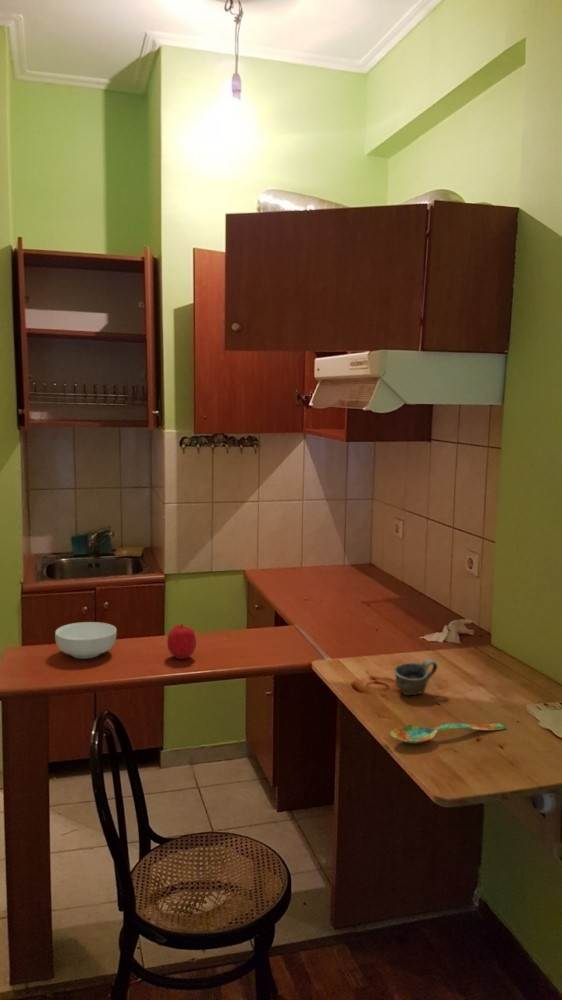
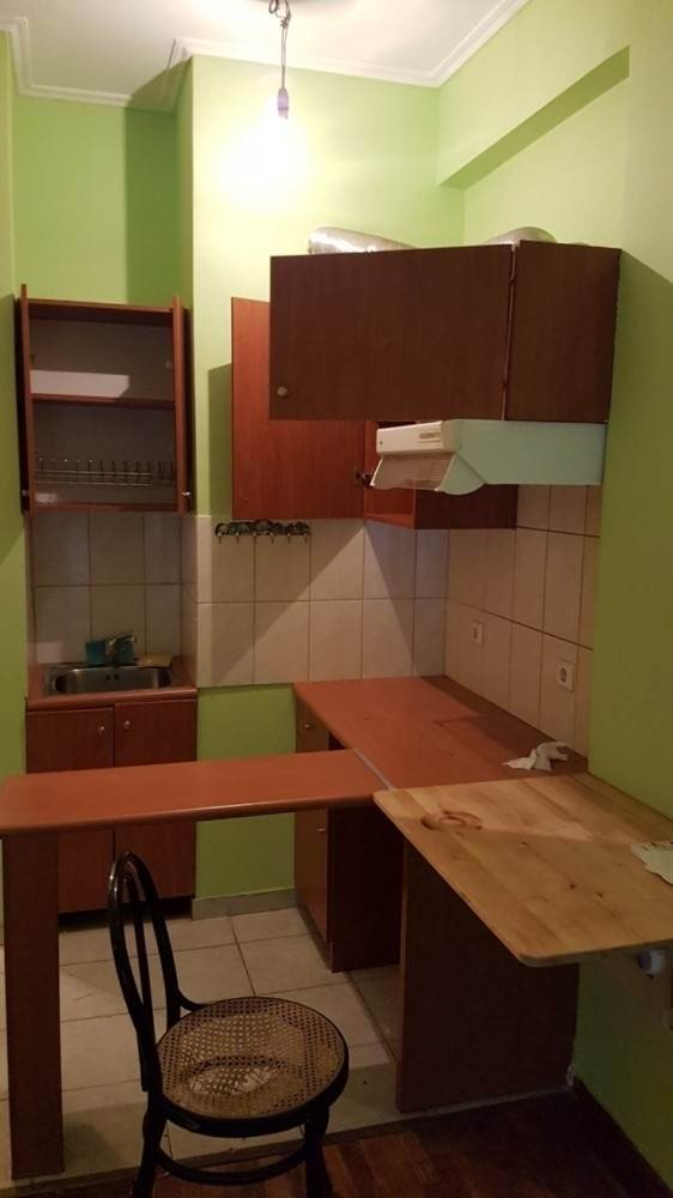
- spoon (449, 728)
- cereal bowl (86, 641)
- fruit (181, 640)
- cup (414, 677)
